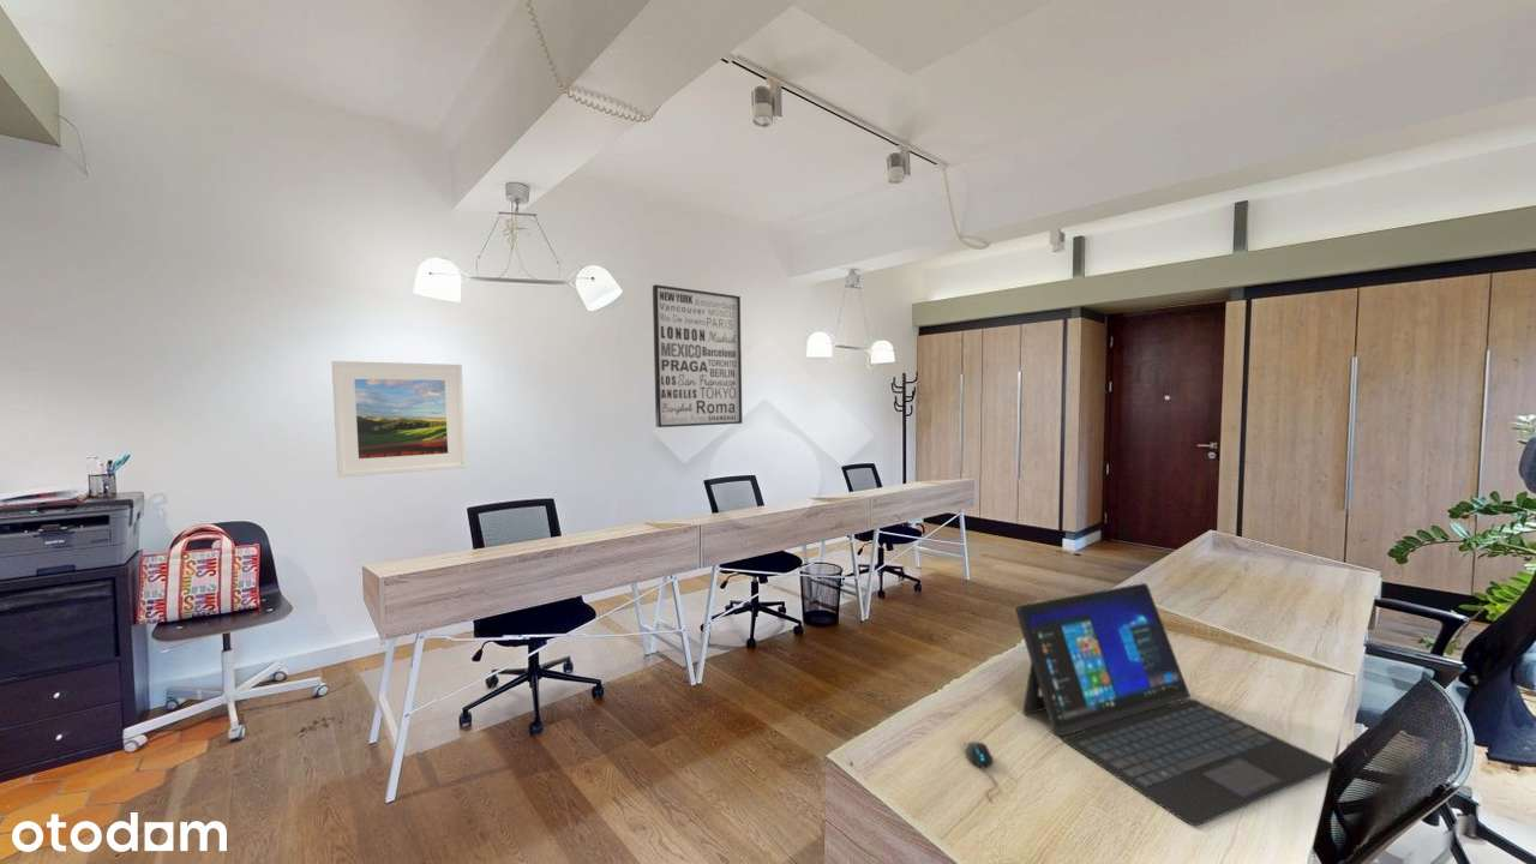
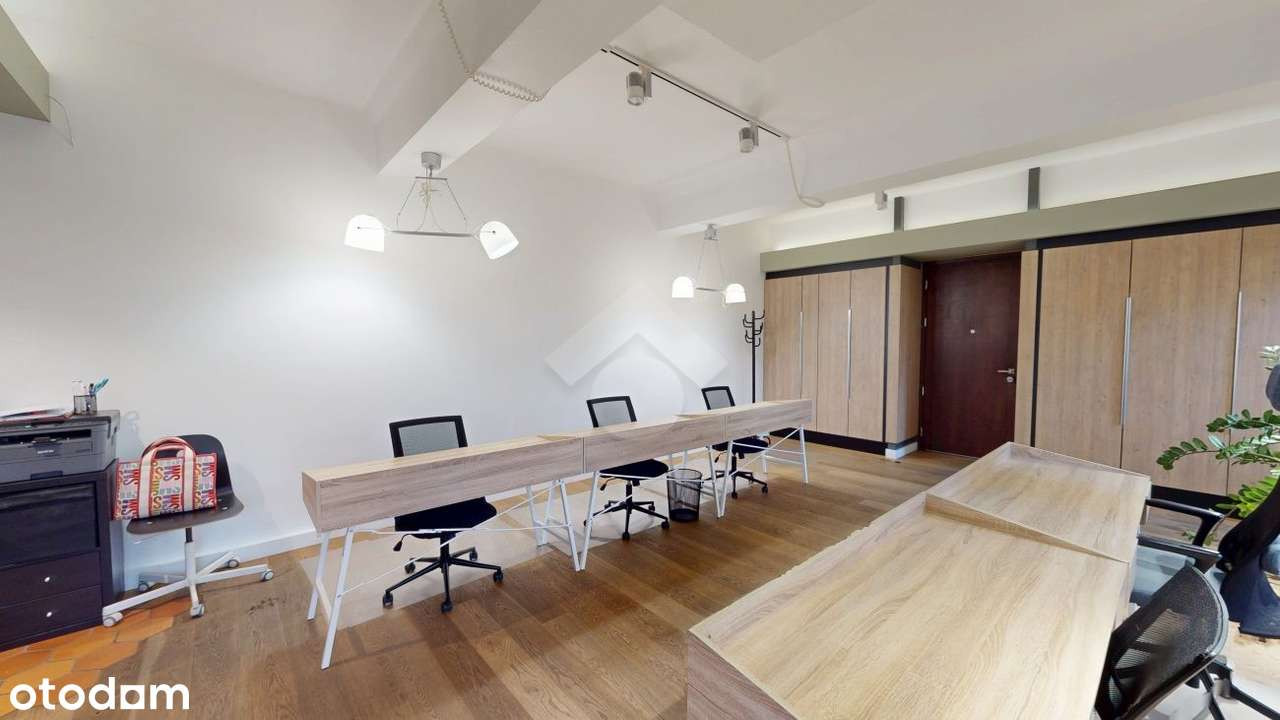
- mouse (980, 764)
- laptop (1162, 679)
- wall art (700, 358)
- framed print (403, 418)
